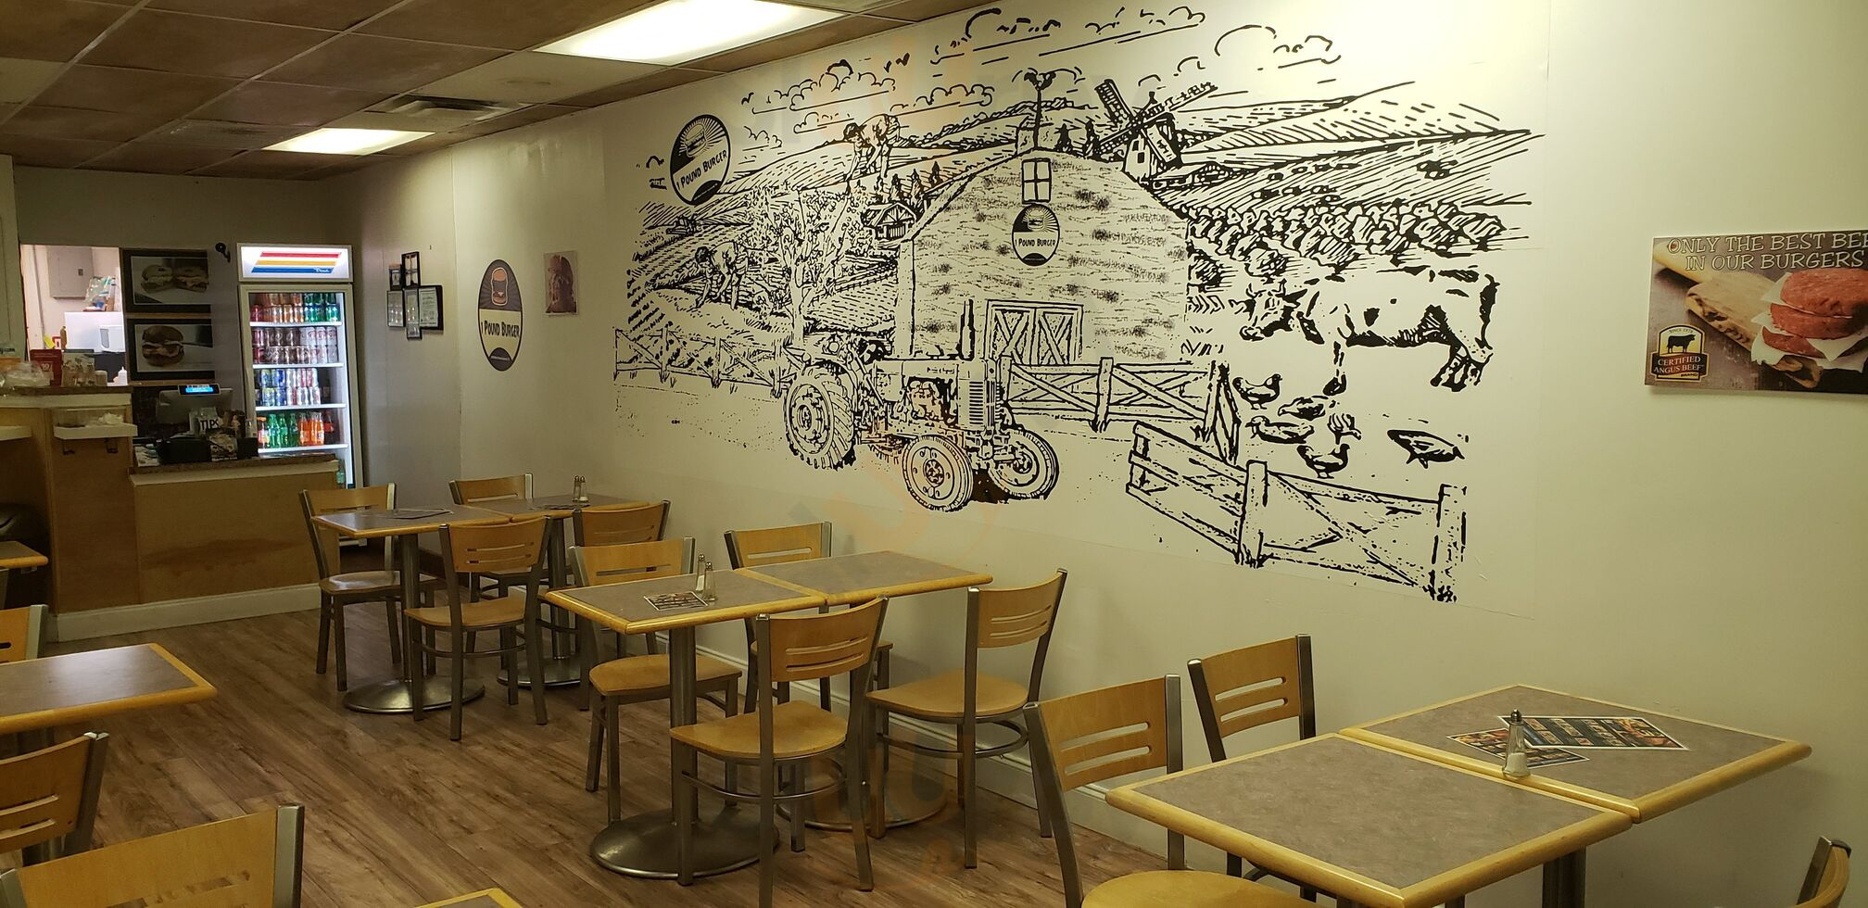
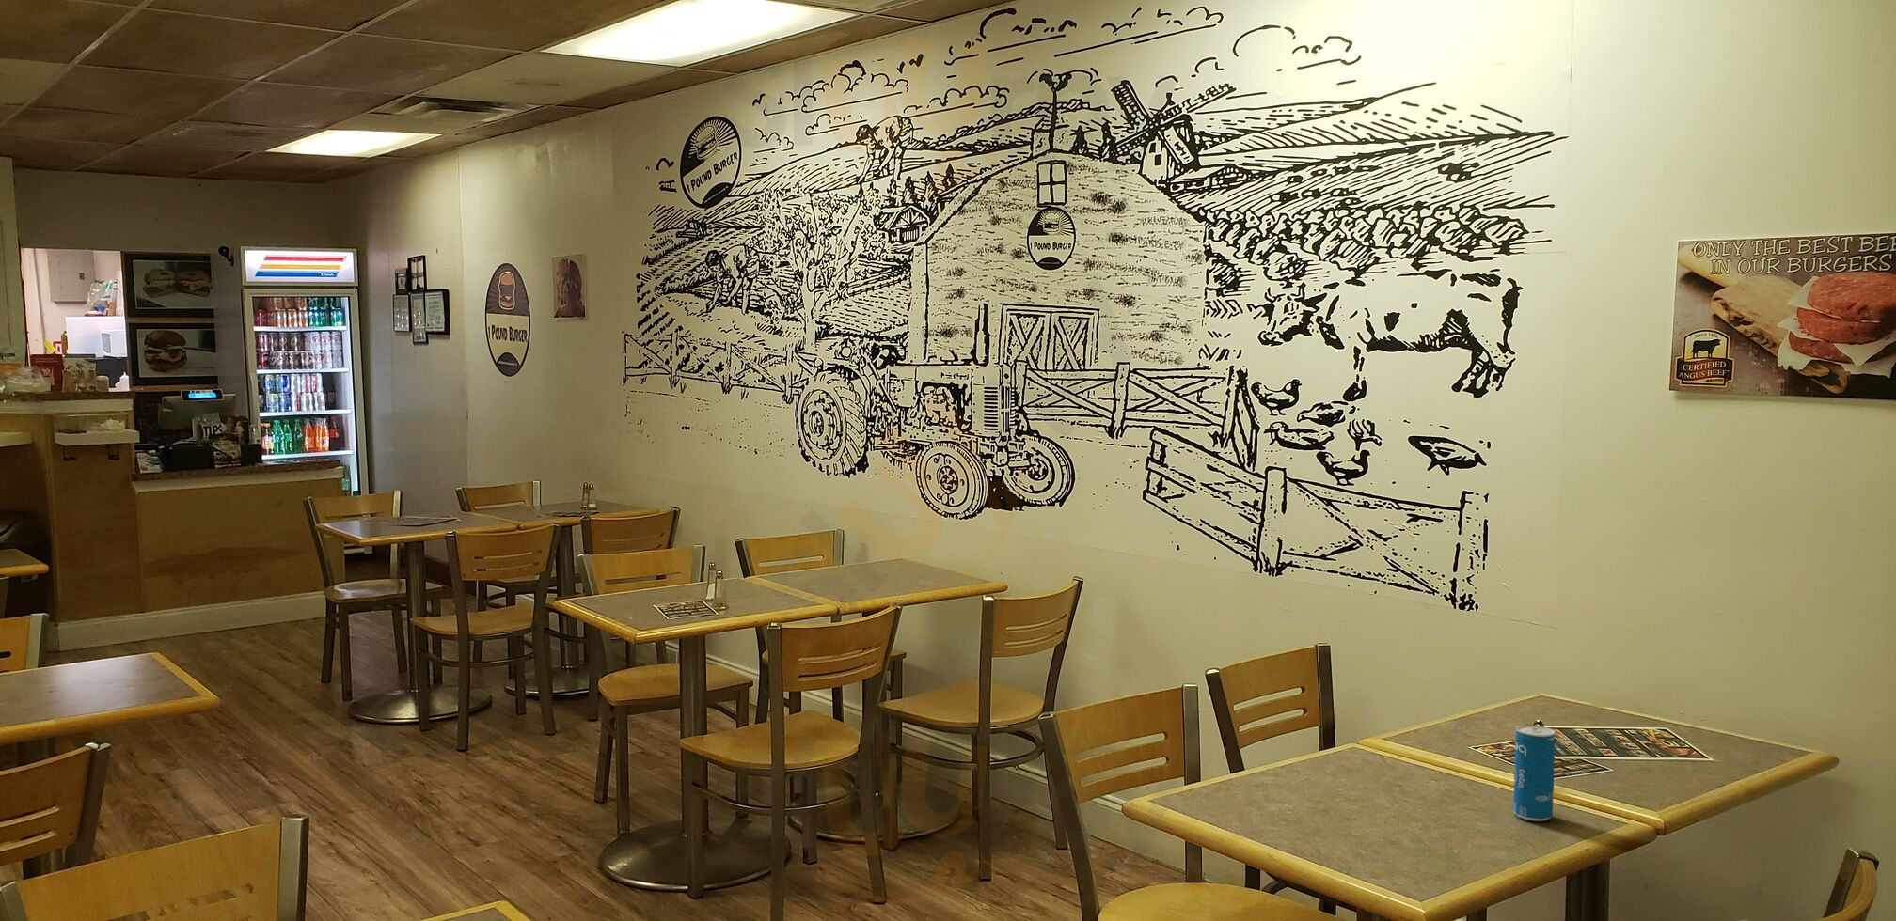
+ beverage can (1534, 772)
